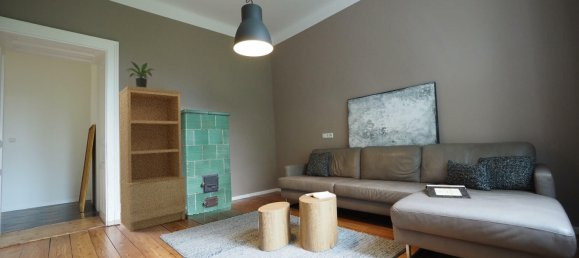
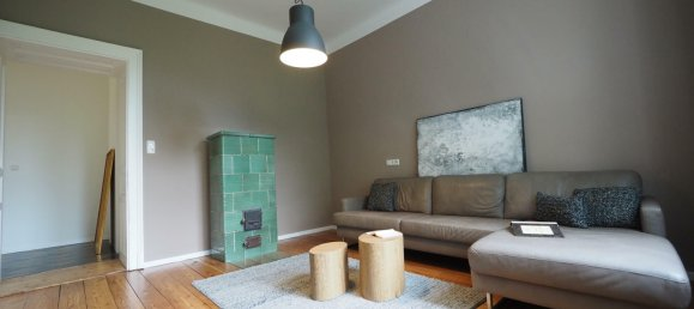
- bookcase (152, 155)
- potted plant (141, 76)
